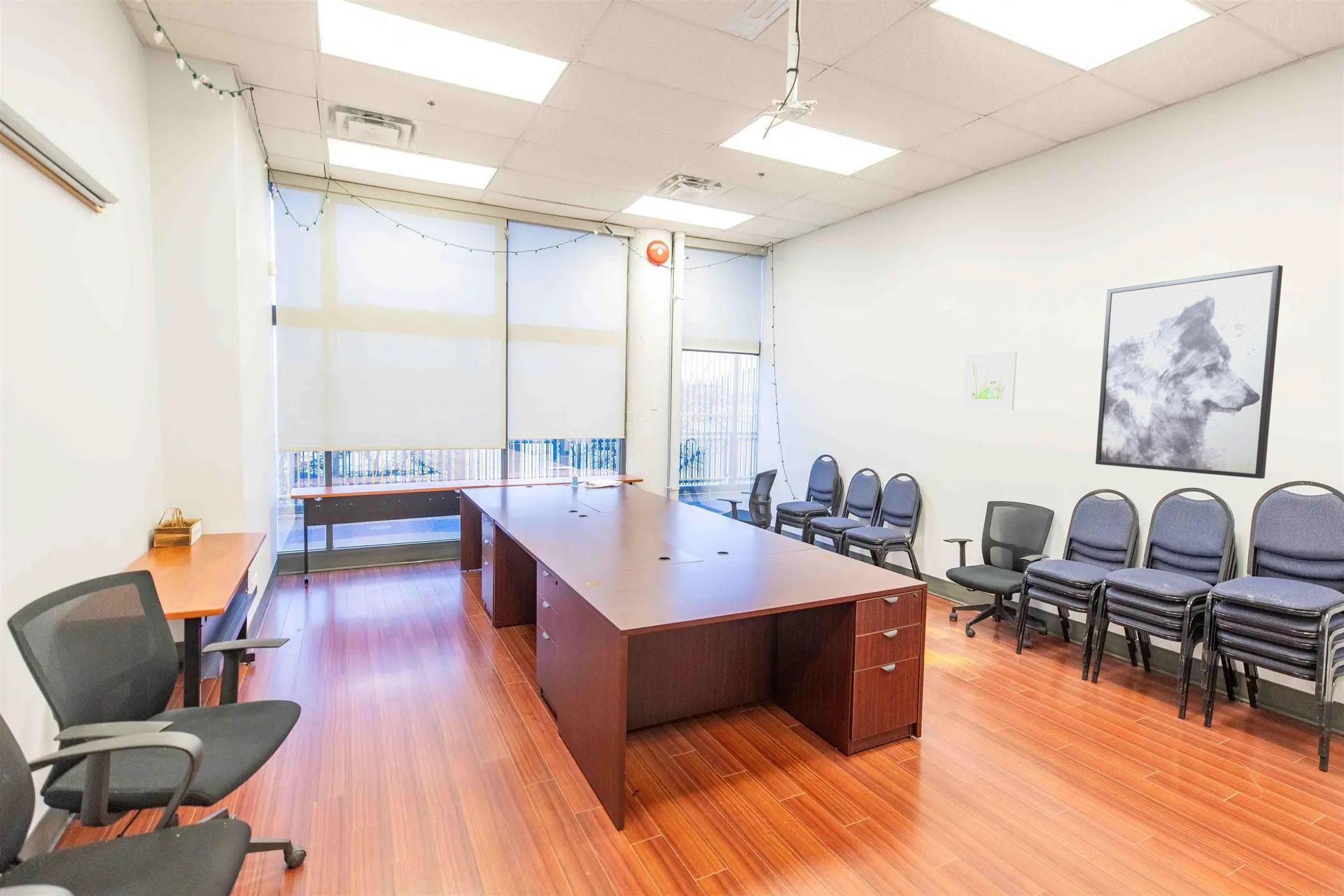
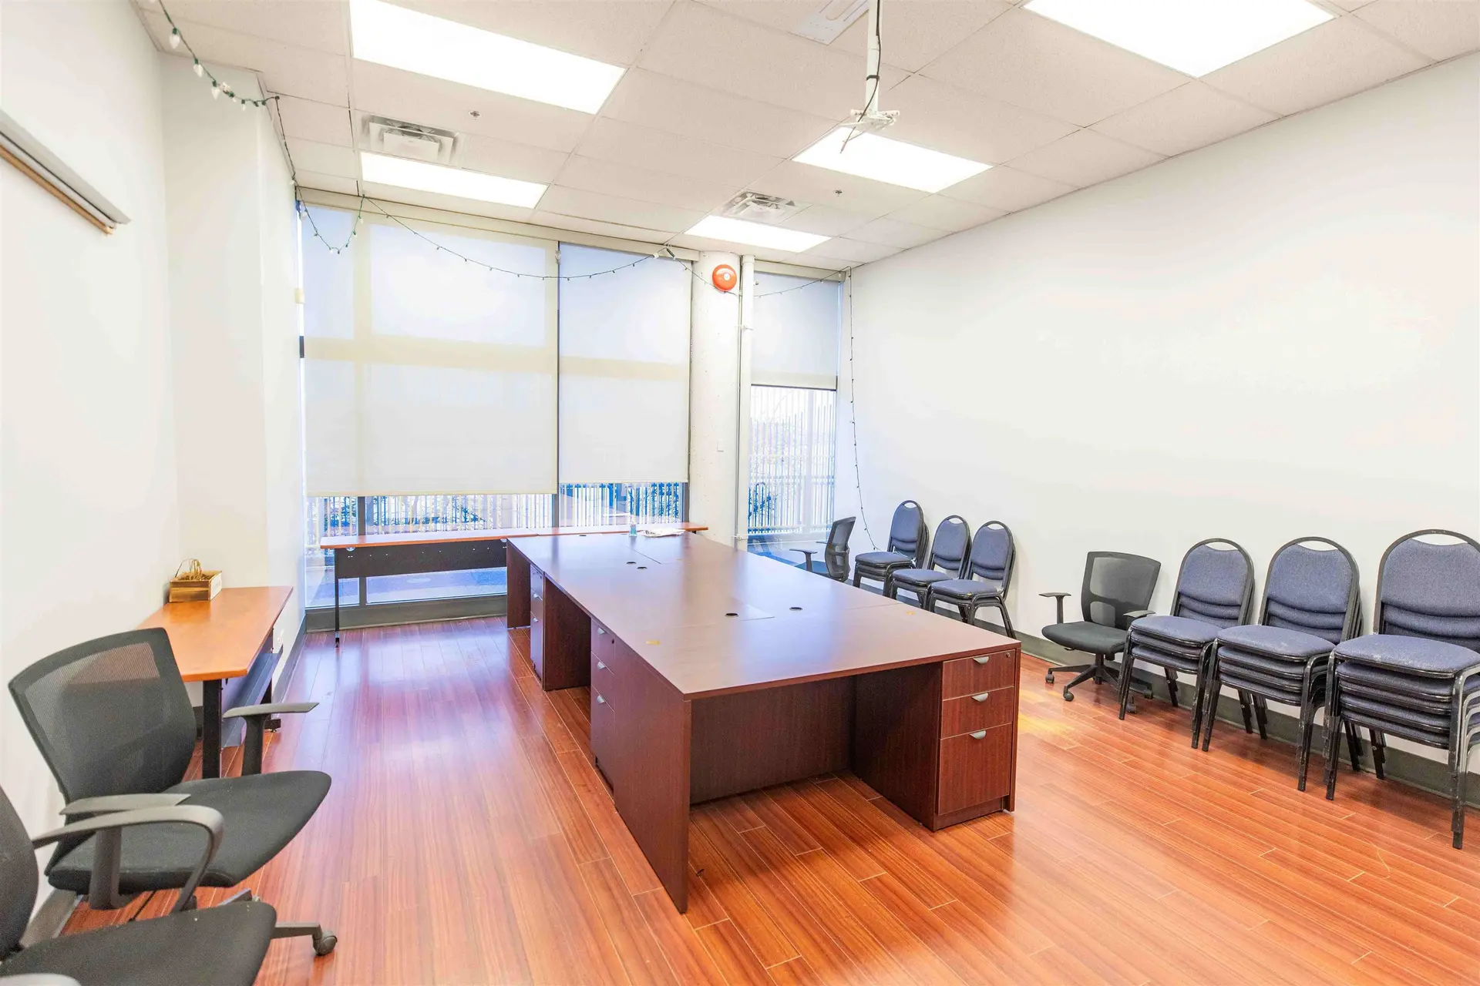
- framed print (988, 381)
- wall art (1179, 375)
